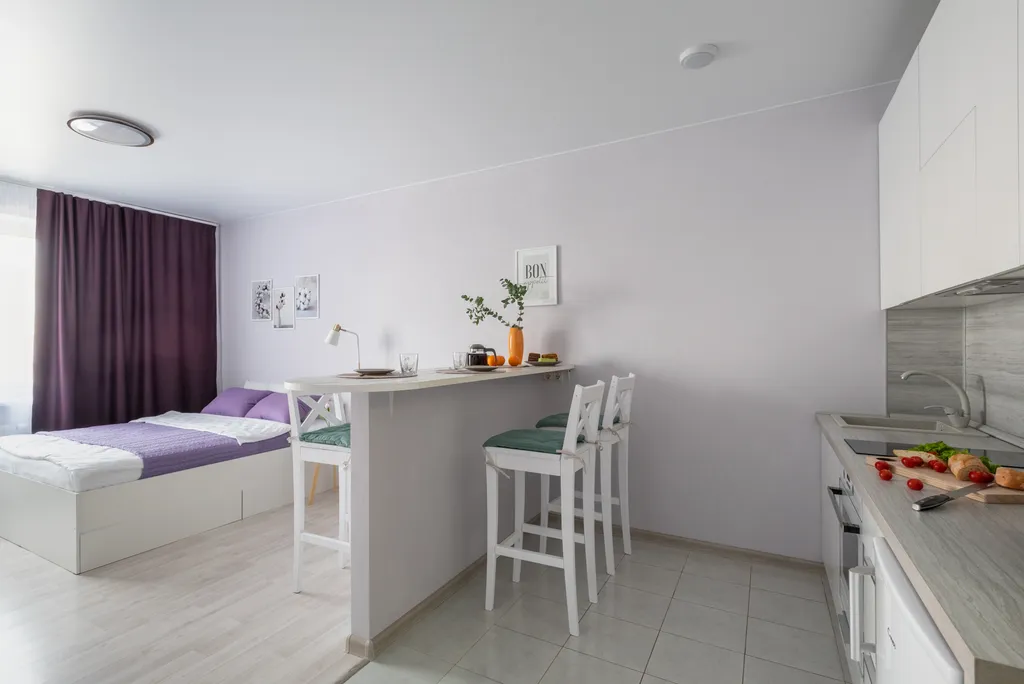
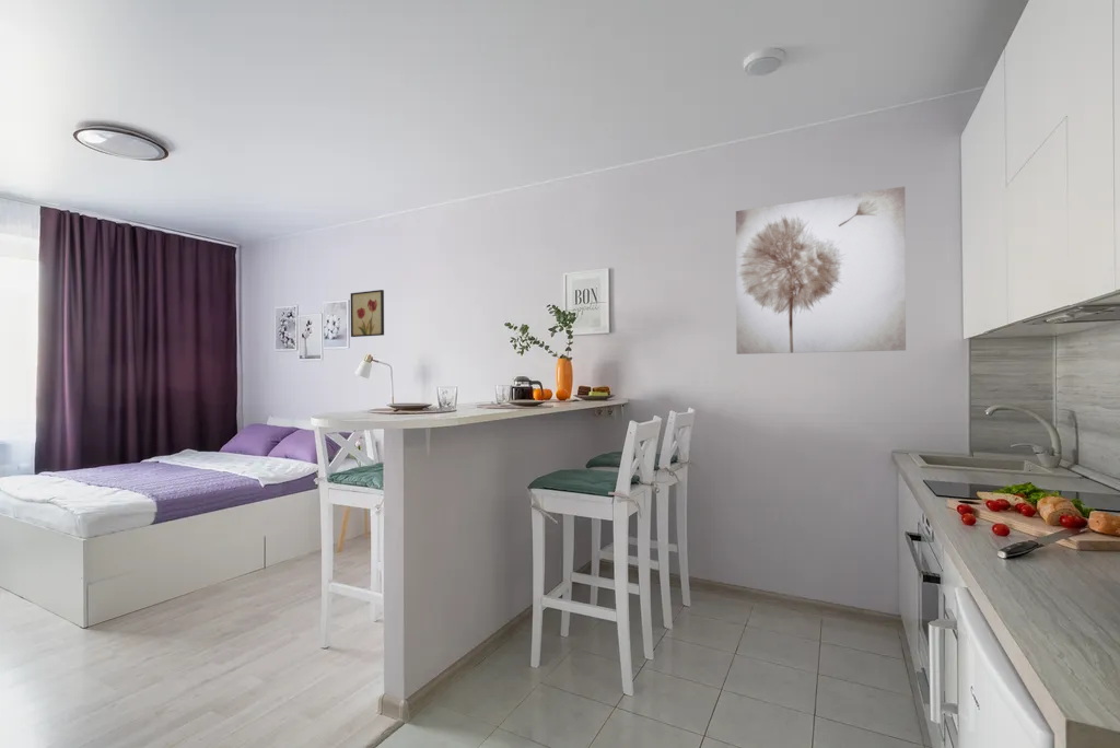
+ wall art (815, 276)
+ wall art (368, 314)
